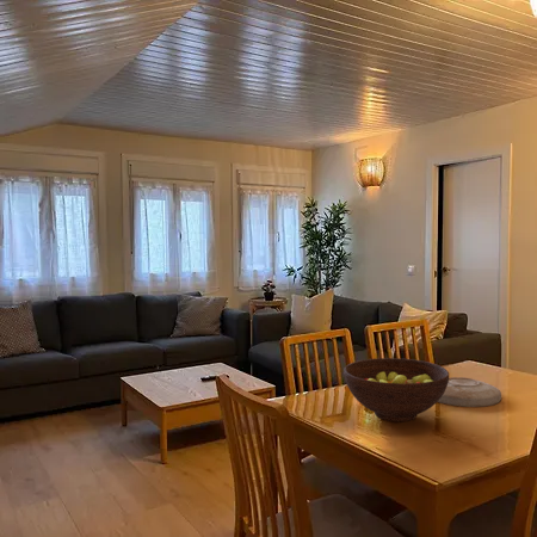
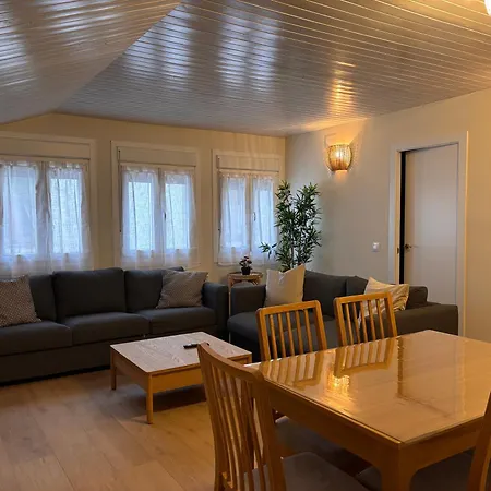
- plate (462, 388)
- fruit bowl (395, 393)
